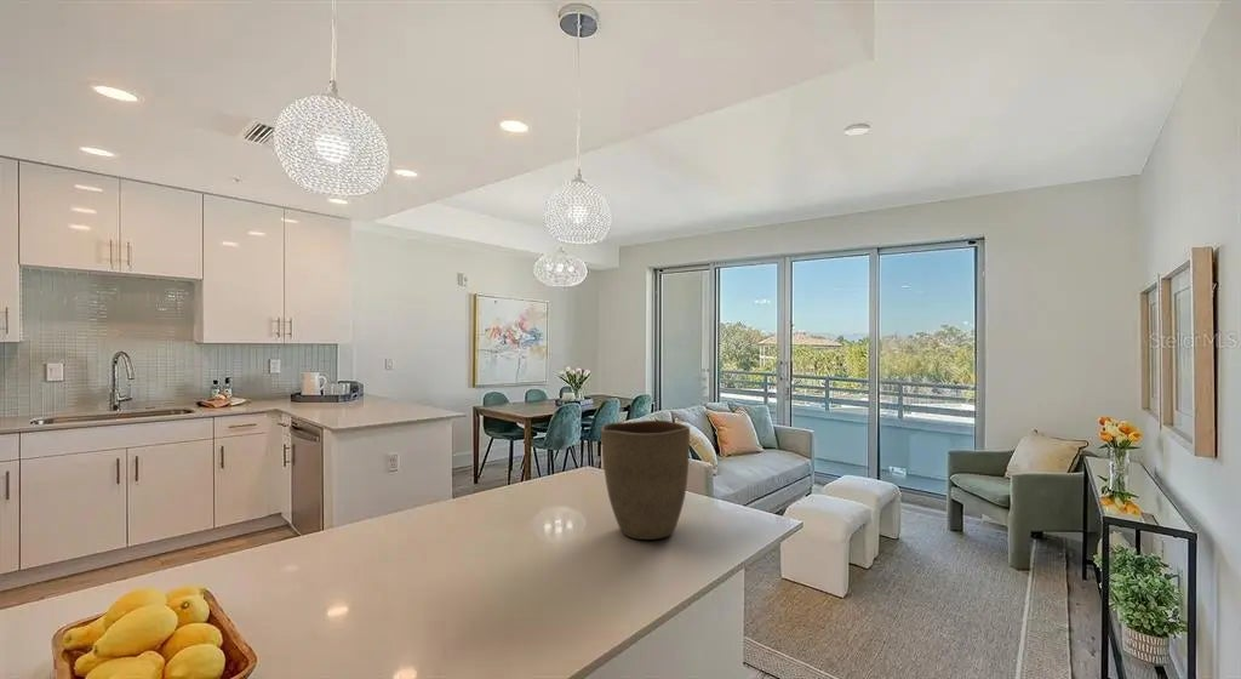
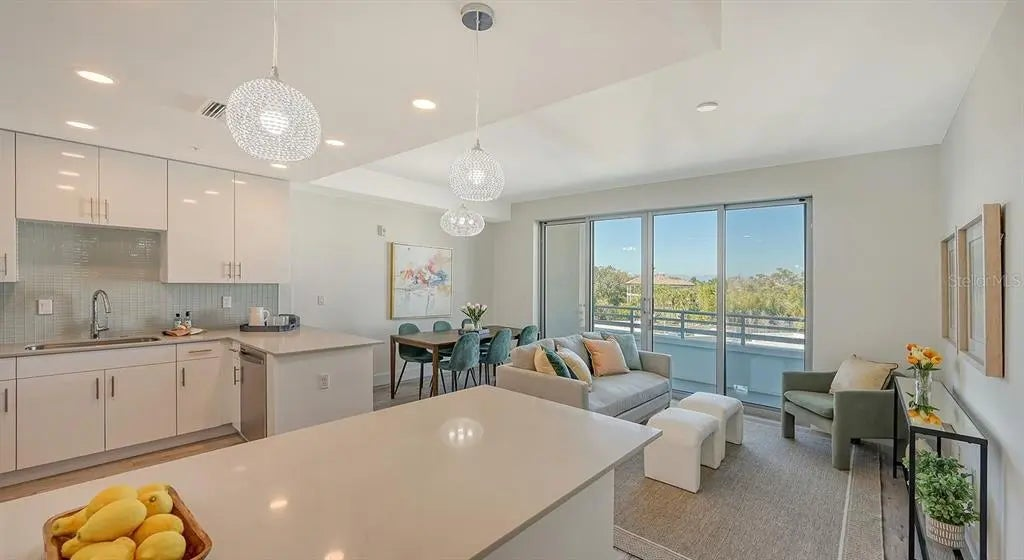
- vase (645, 477)
